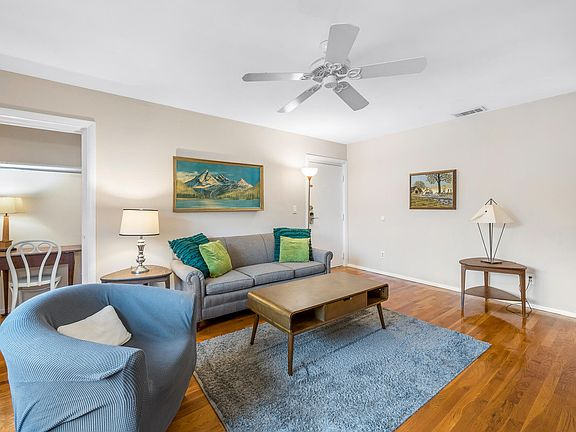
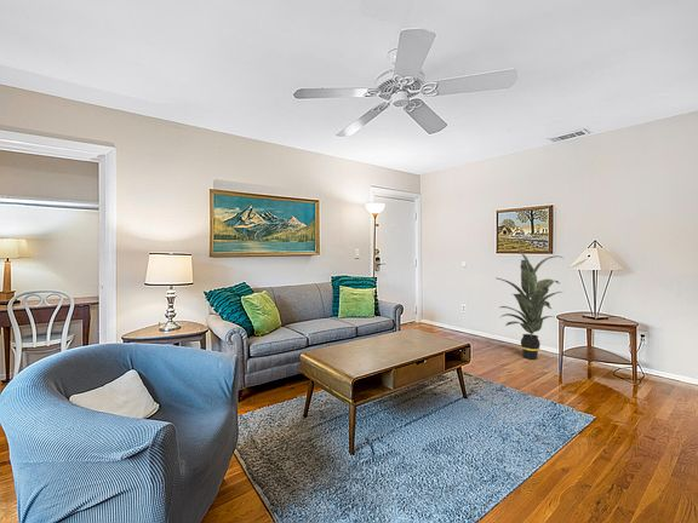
+ indoor plant (527, 303)
